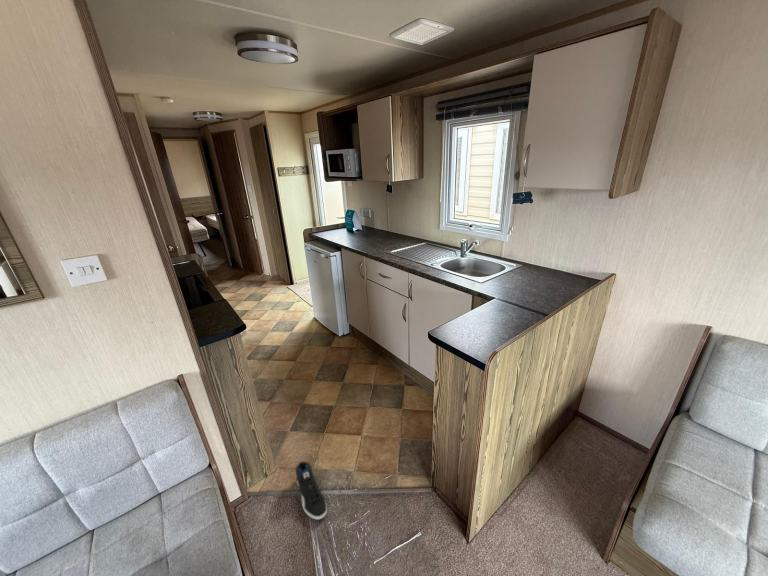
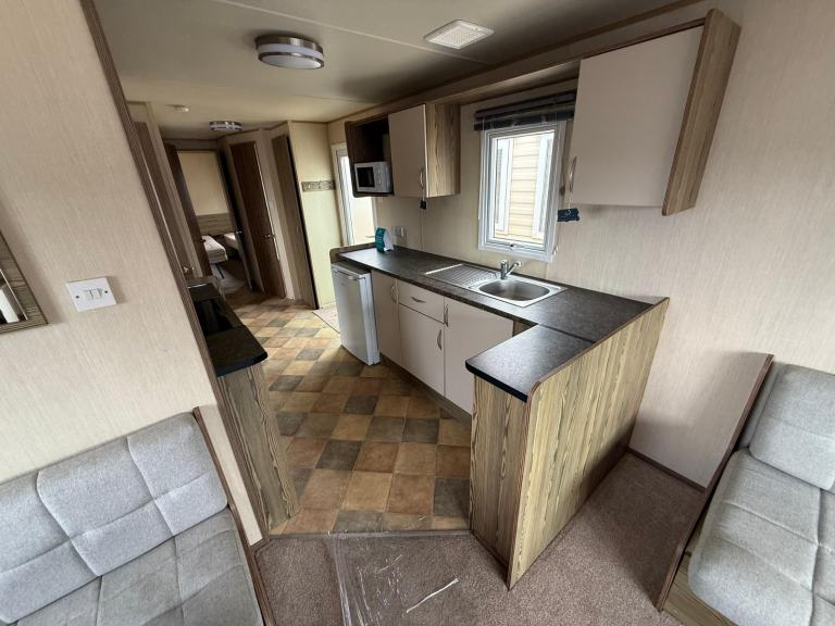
- sneaker (308, 486)
